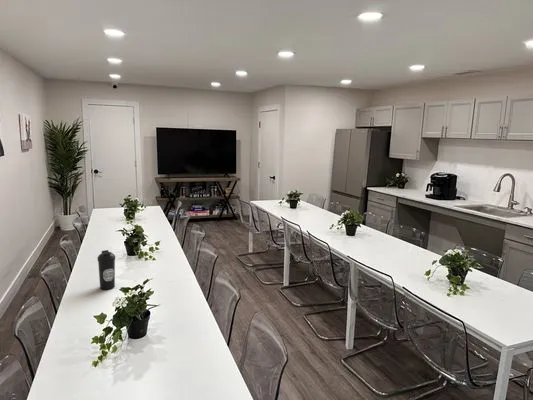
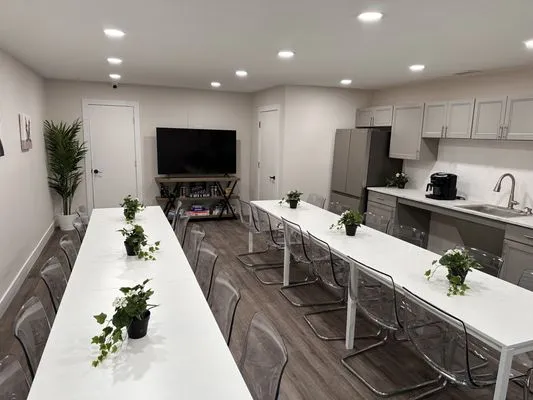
- water bottle (106, 269)
